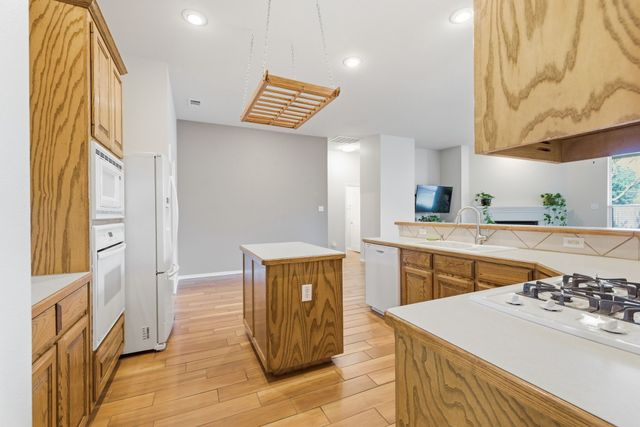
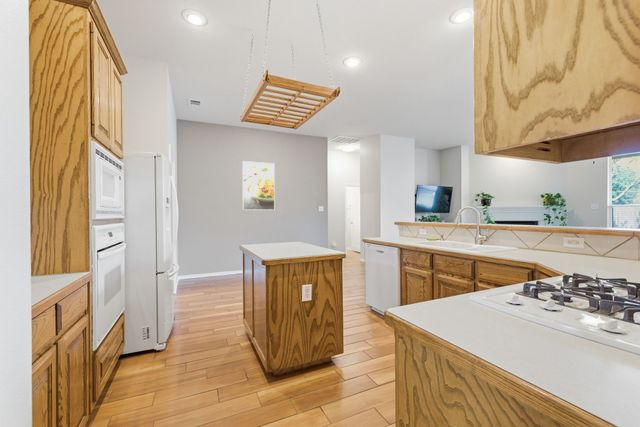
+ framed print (259, 186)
